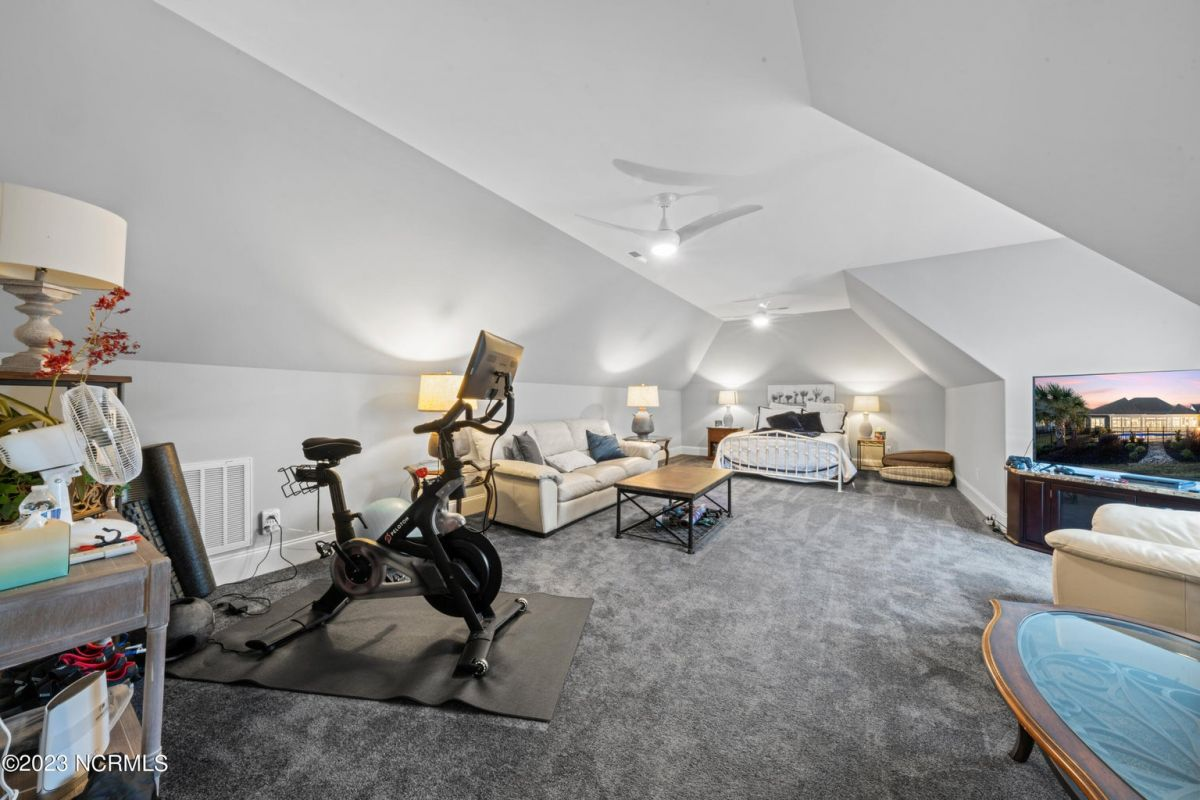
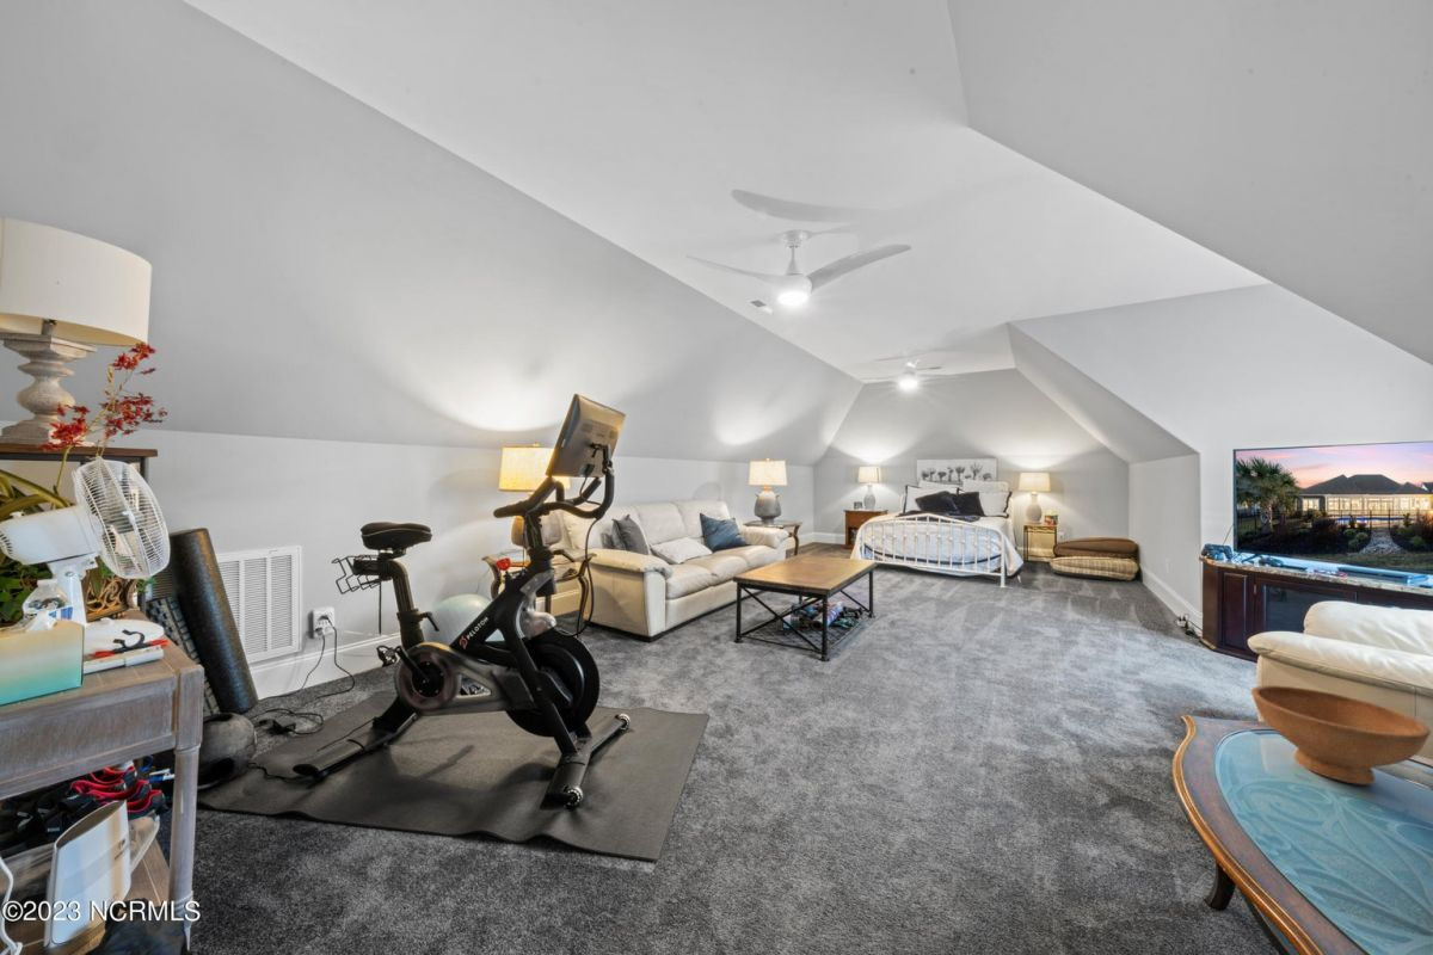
+ bowl (1333, 738)
